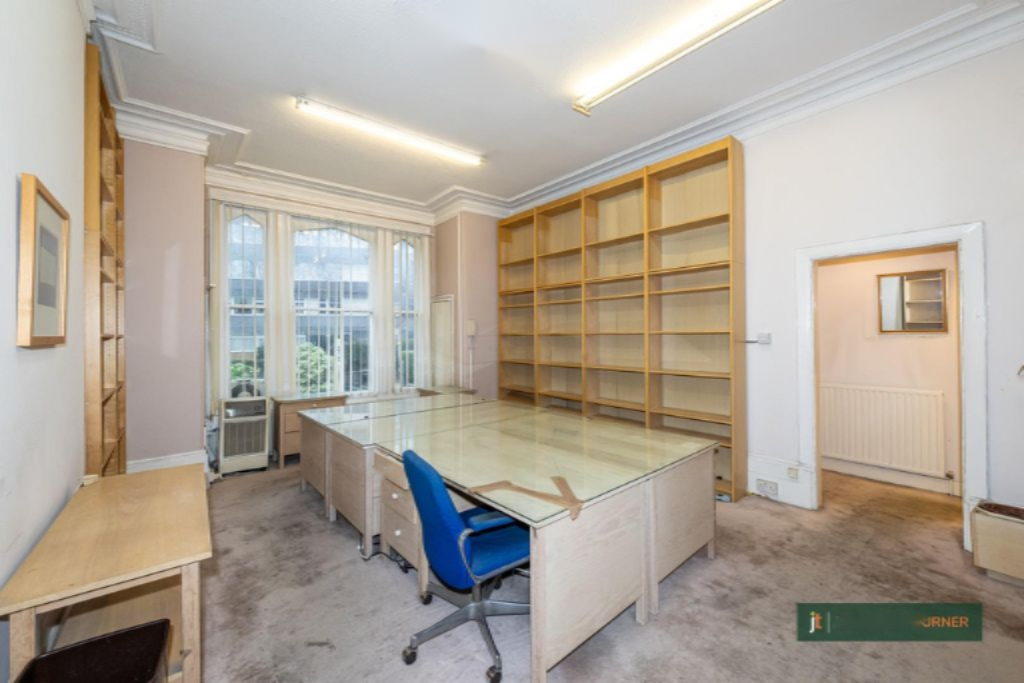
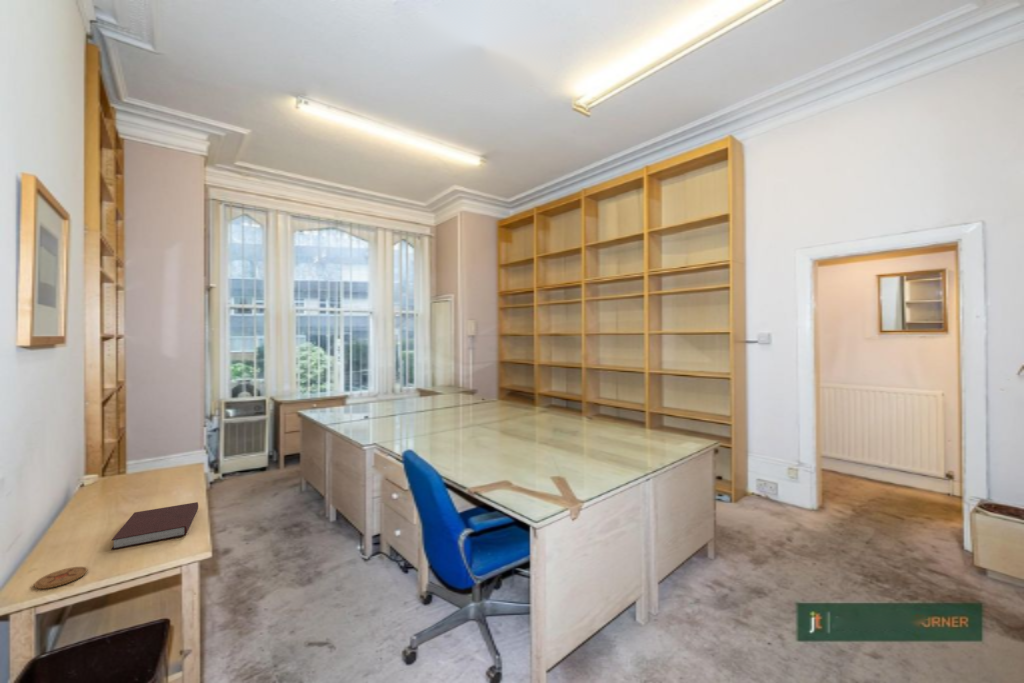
+ coaster (61, 577)
+ notebook (159, 523)
